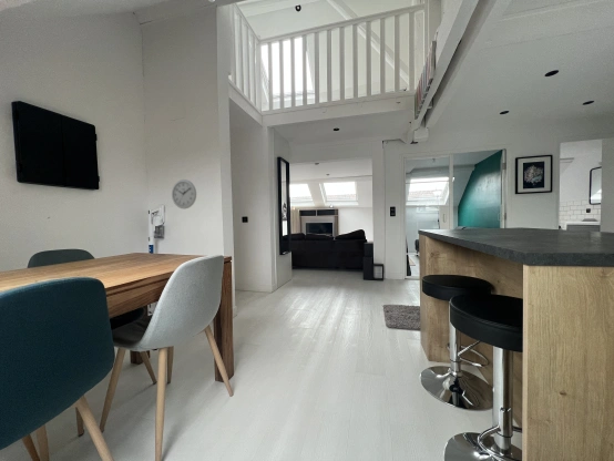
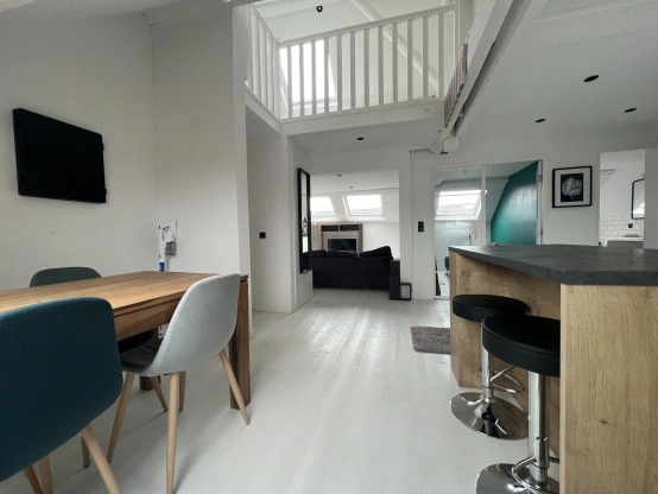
- wall clock (183, 194)
